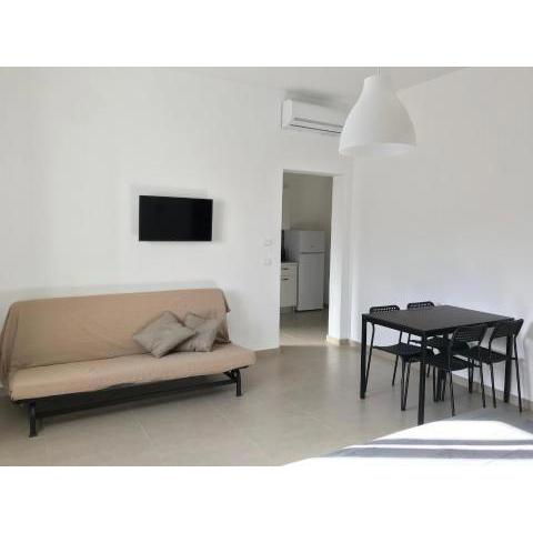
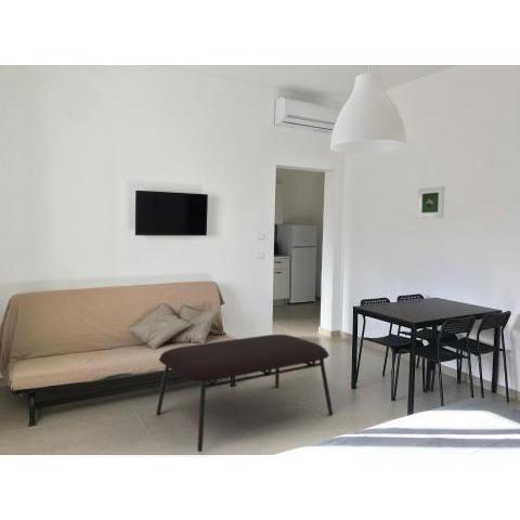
+ coffee table (246, 379)
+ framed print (430, 203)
